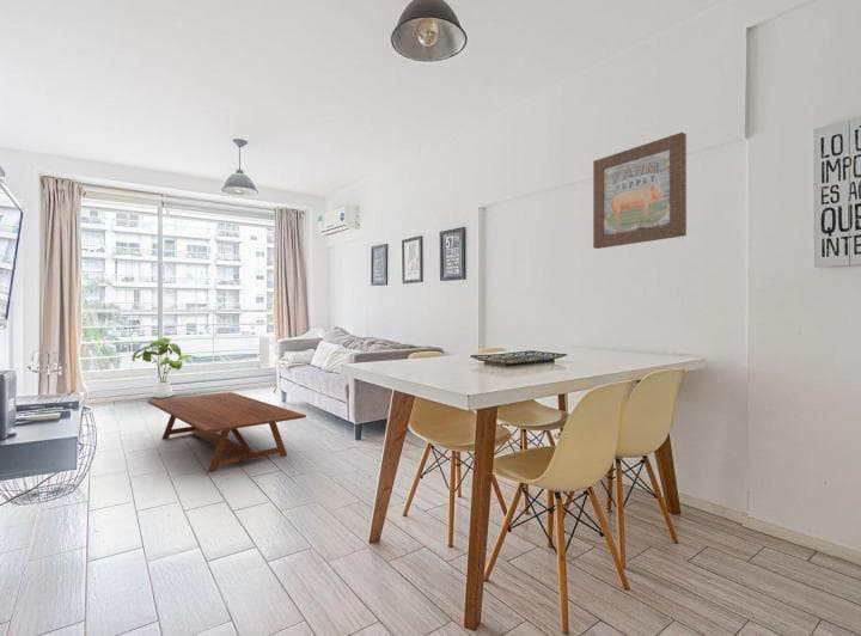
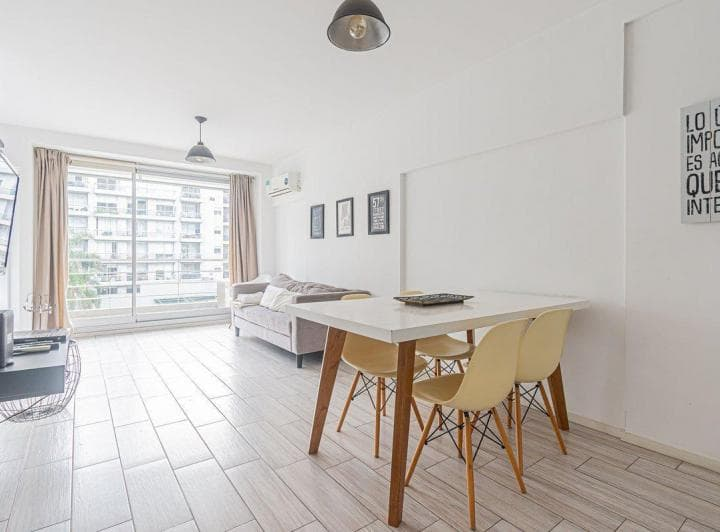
- house plant (165, 367)
- coffee table (220, 427)
- wall art (635, 195)
